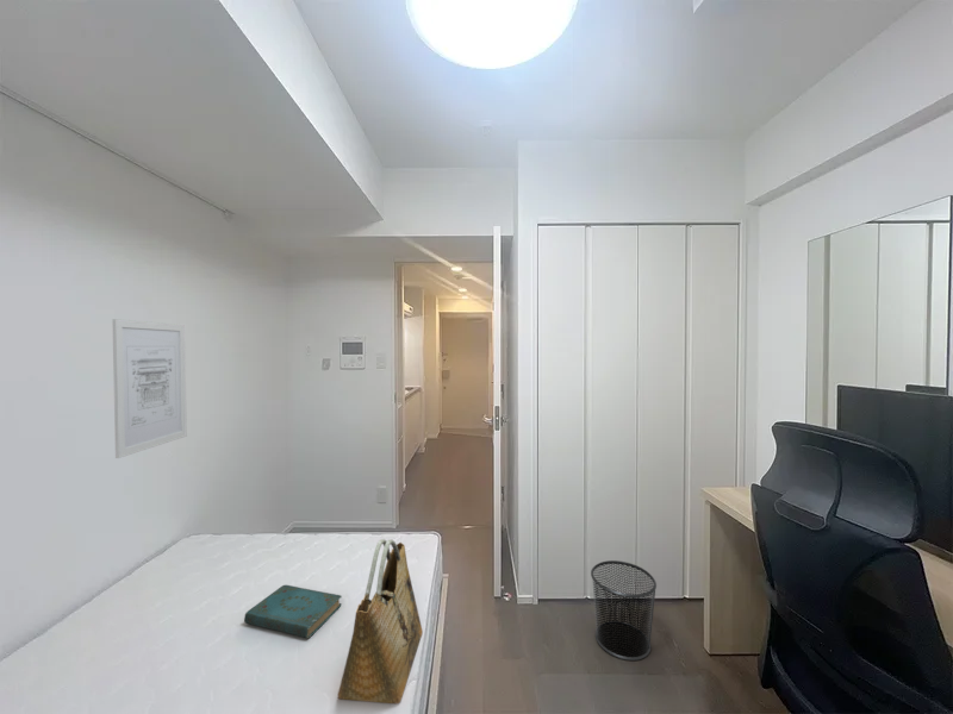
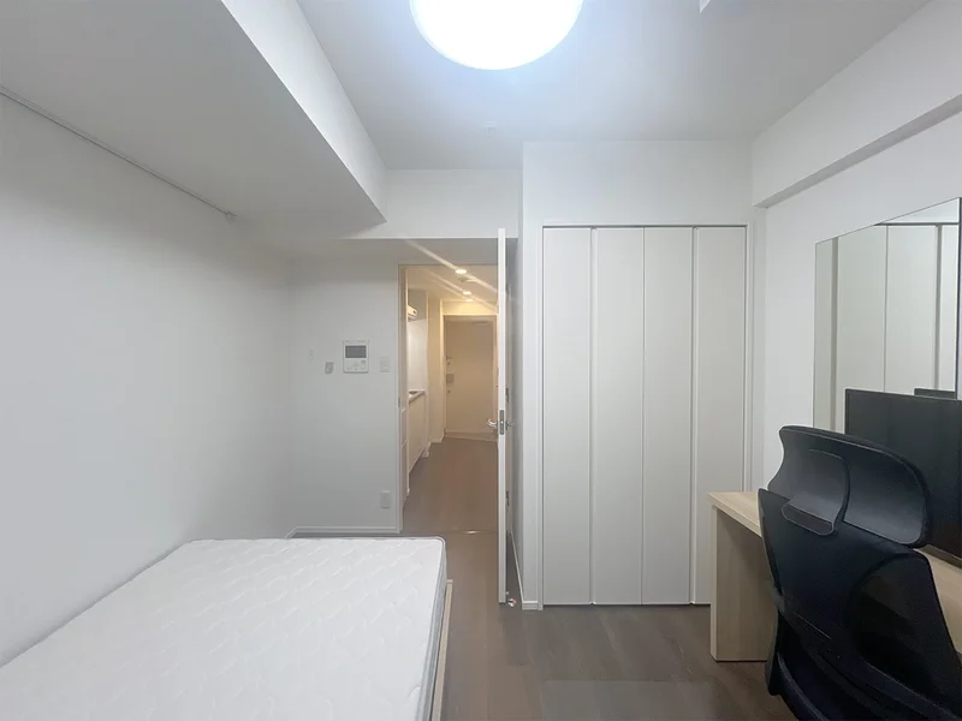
- wall art (154, 384)
- book (294, 608)
- waste bin (622, 608)
- grocery bag (384, 603)
